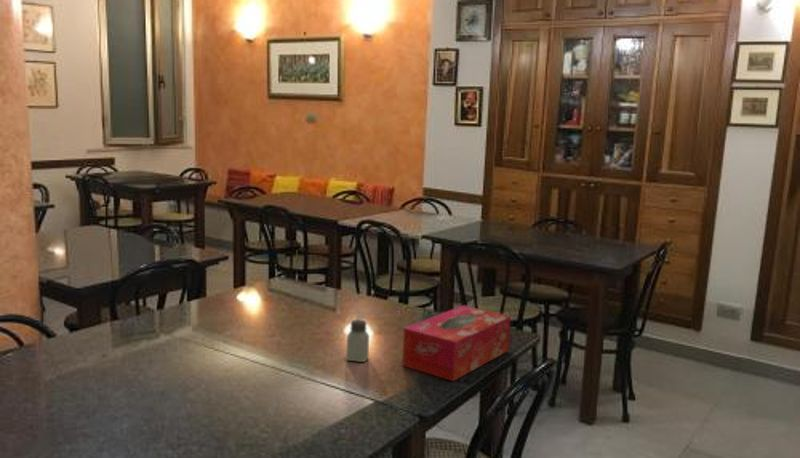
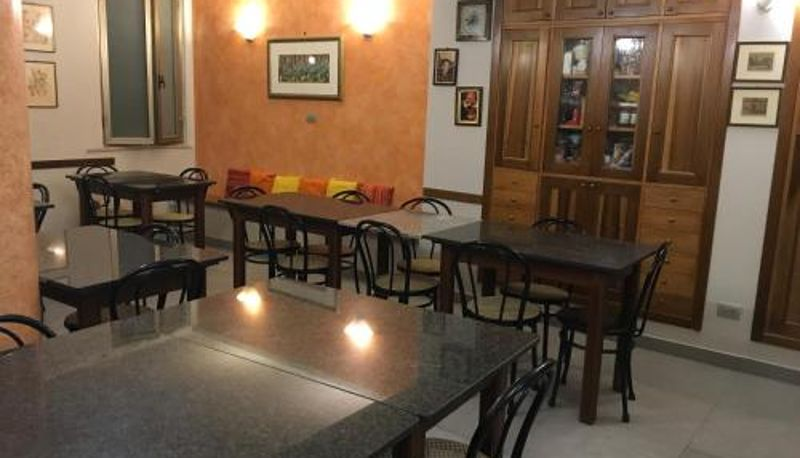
- tissue box (458, 339)
- saltshaker (358, 340)
